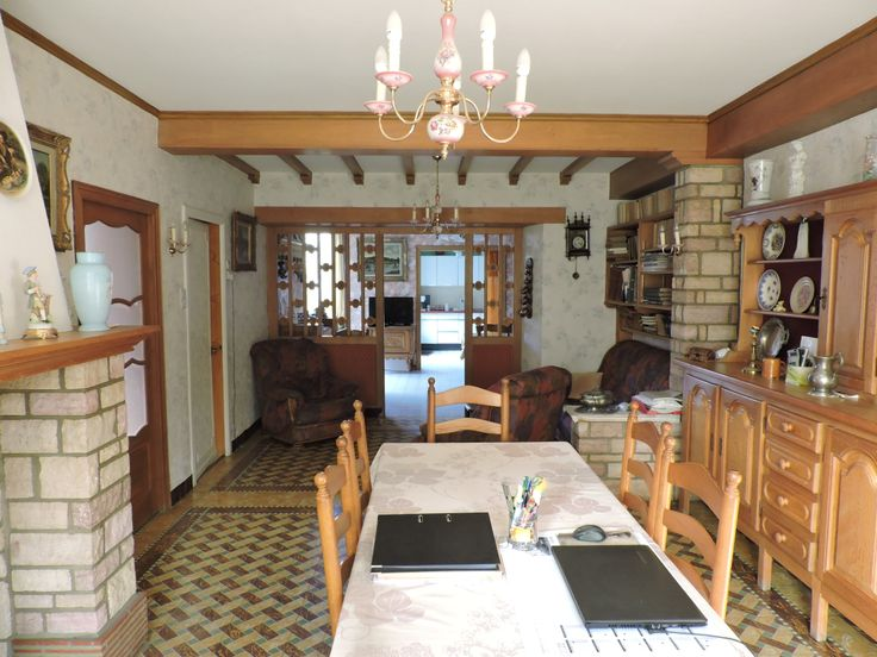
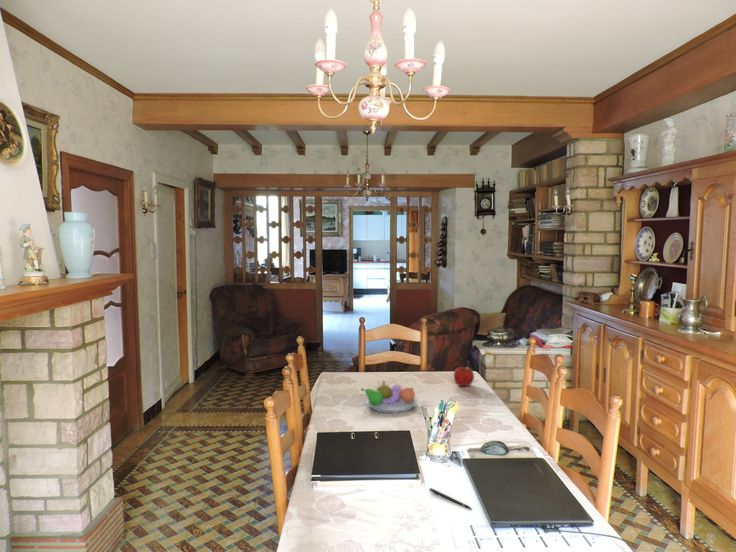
+ apple (463, 375)
+ fruit bowl (389, 395)
+ pen (450, 498)
